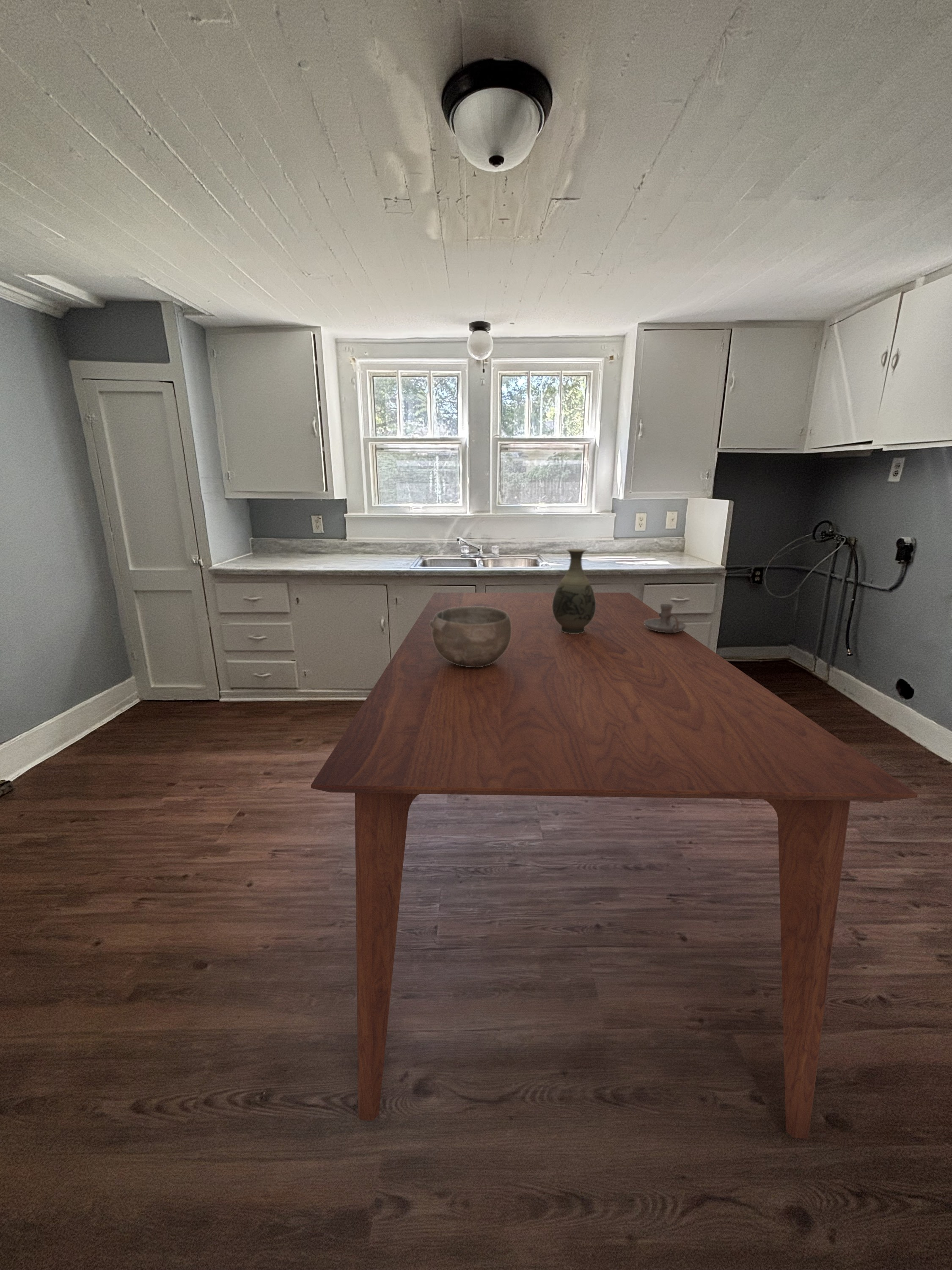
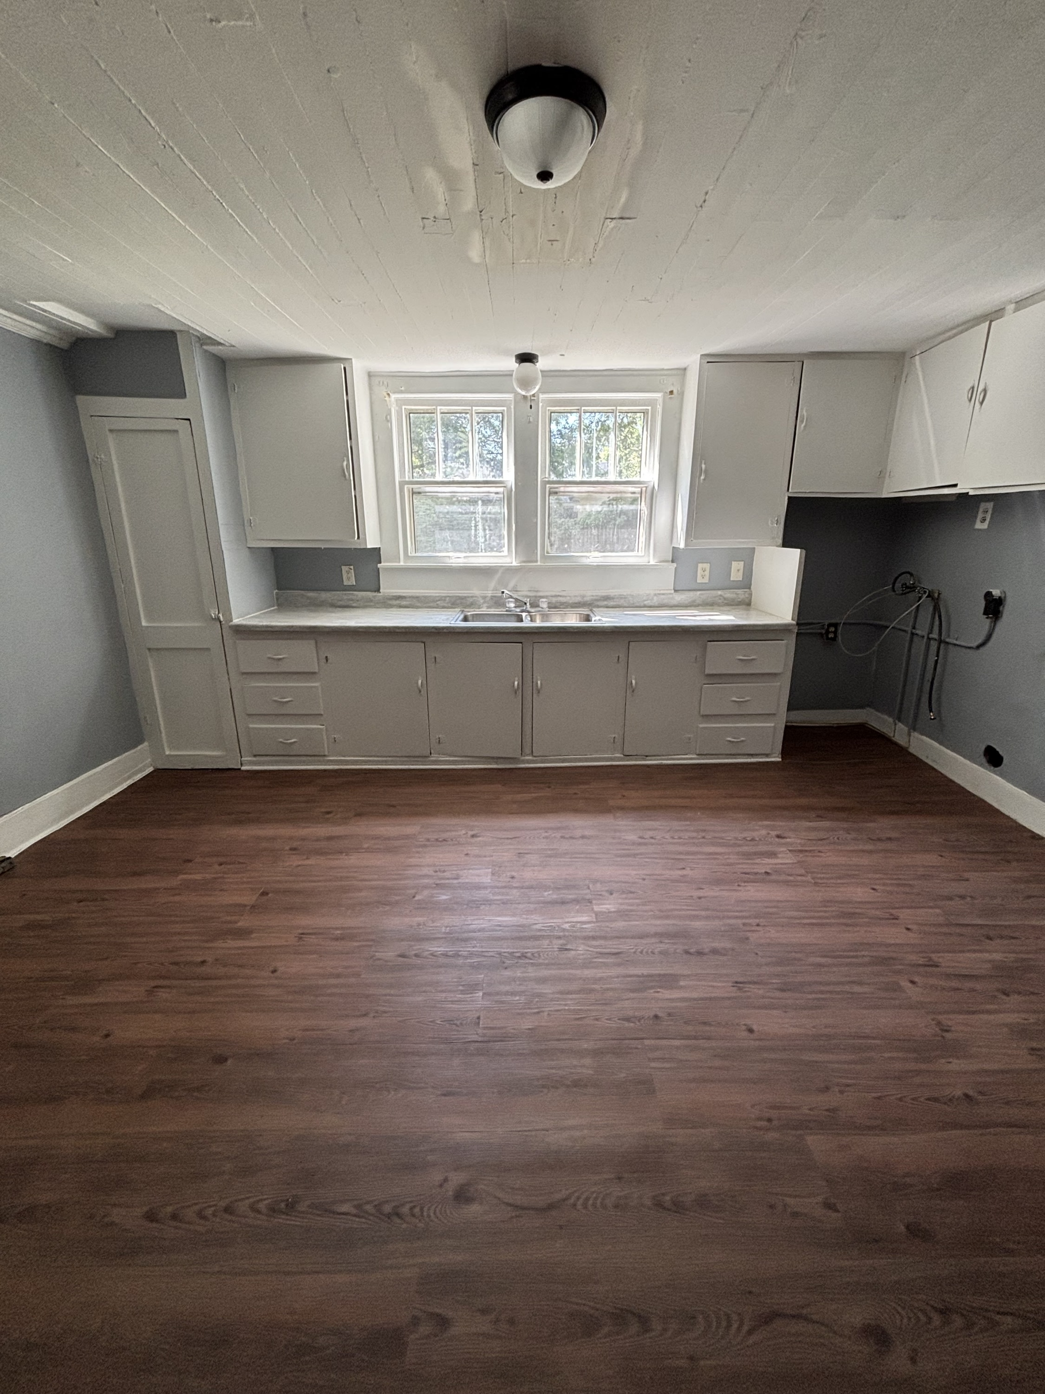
- dining table (545, 752)
- candle holder (667, 618)
- vase (574, 591)
- bowl (470, 638)
